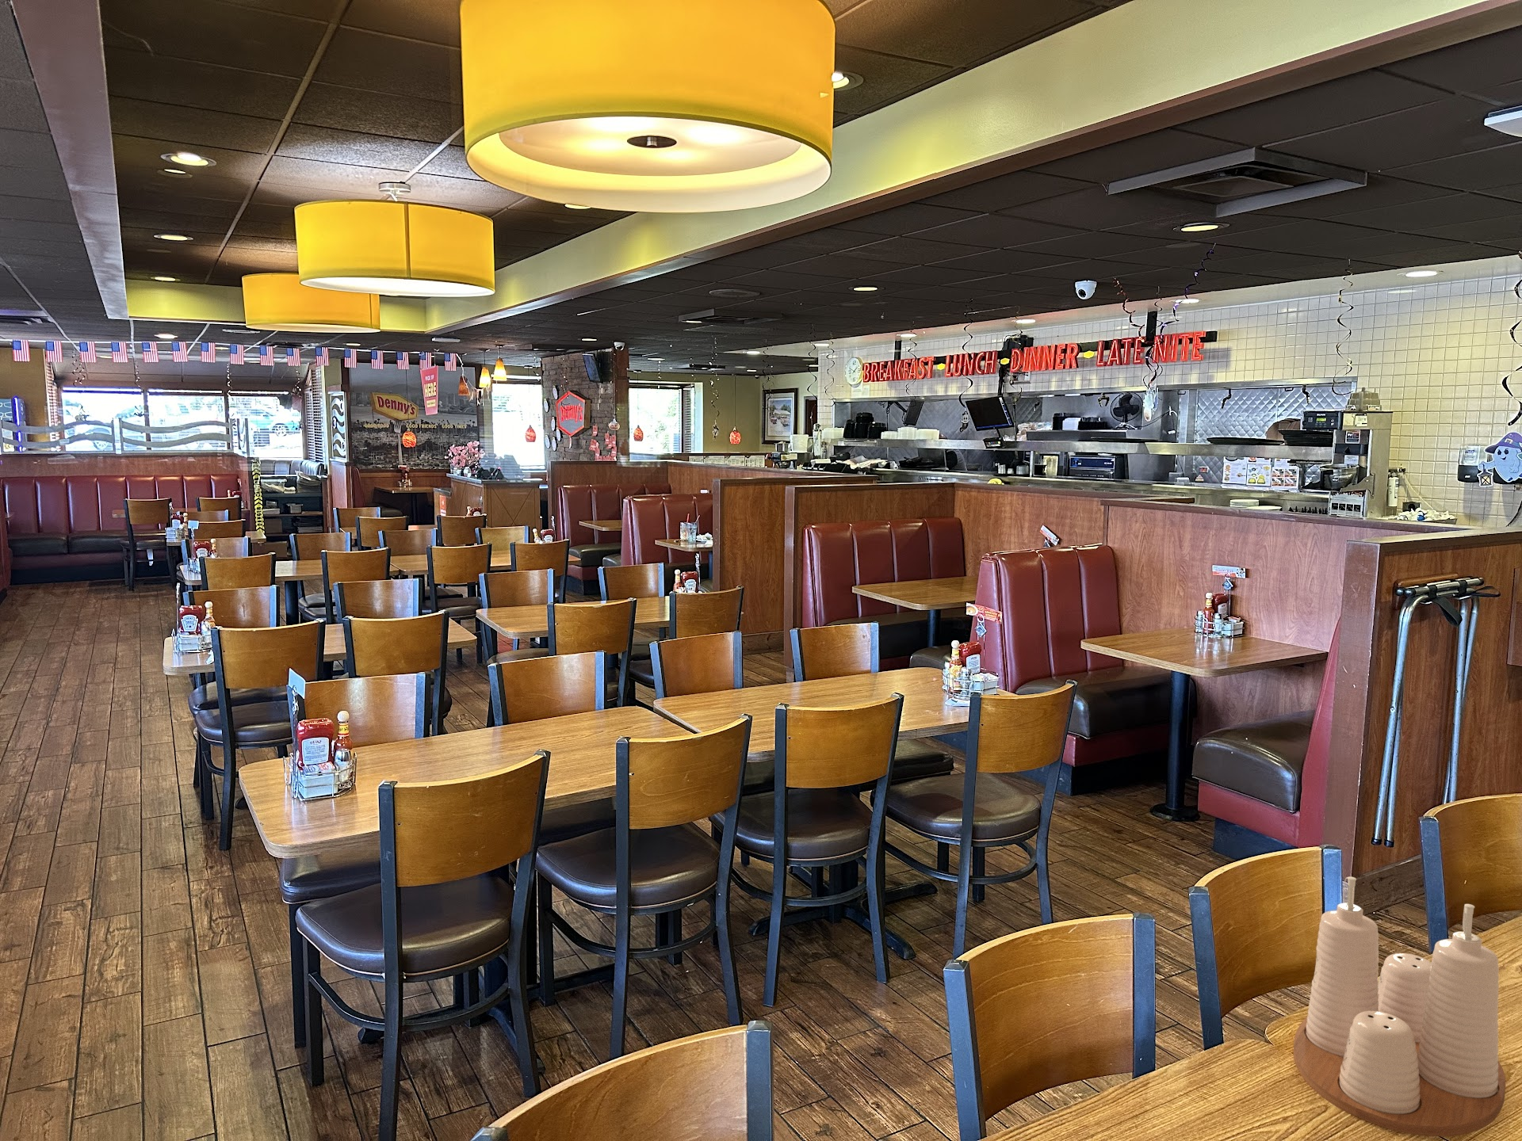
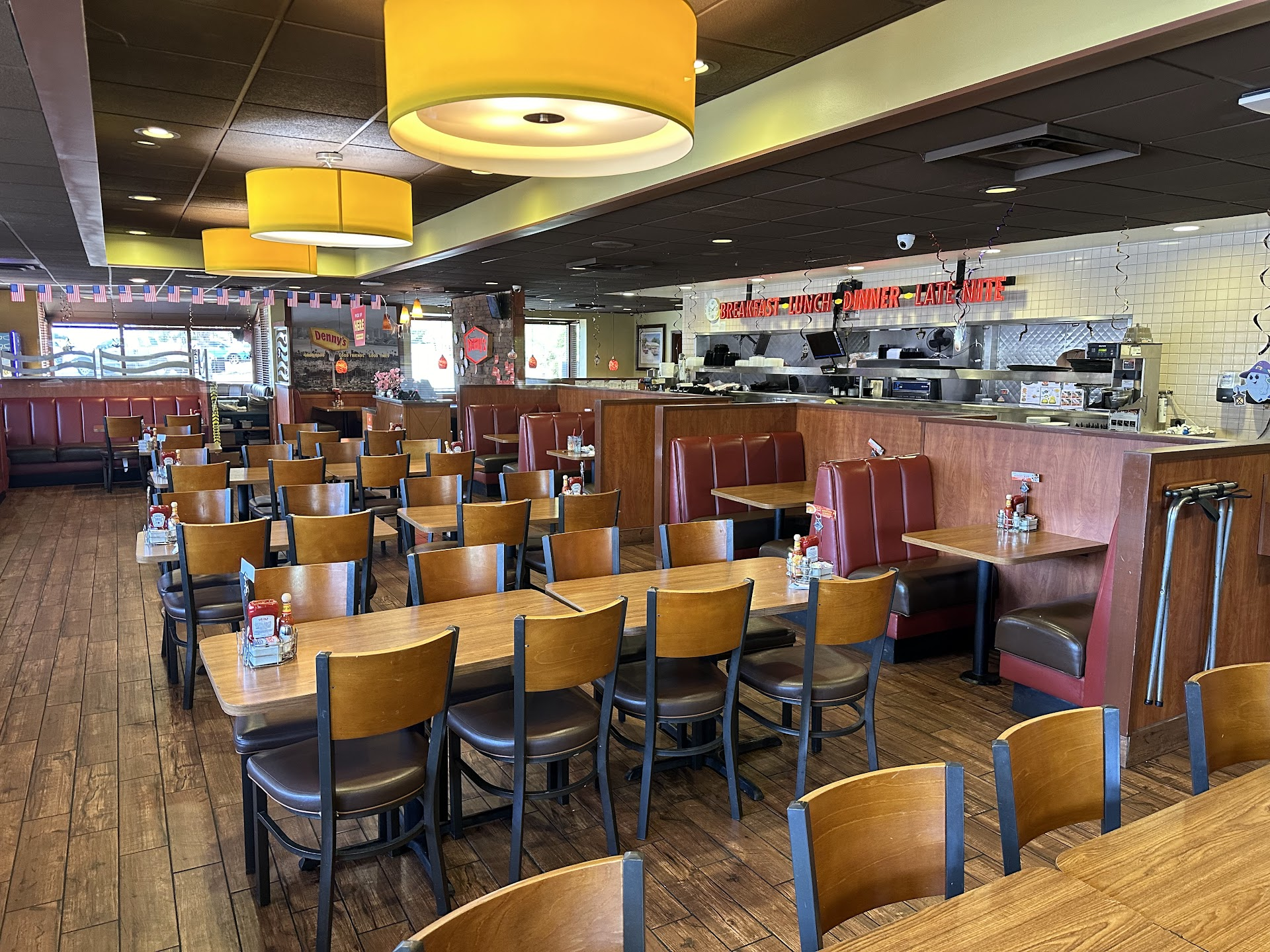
- condiment set (1401, 979)
